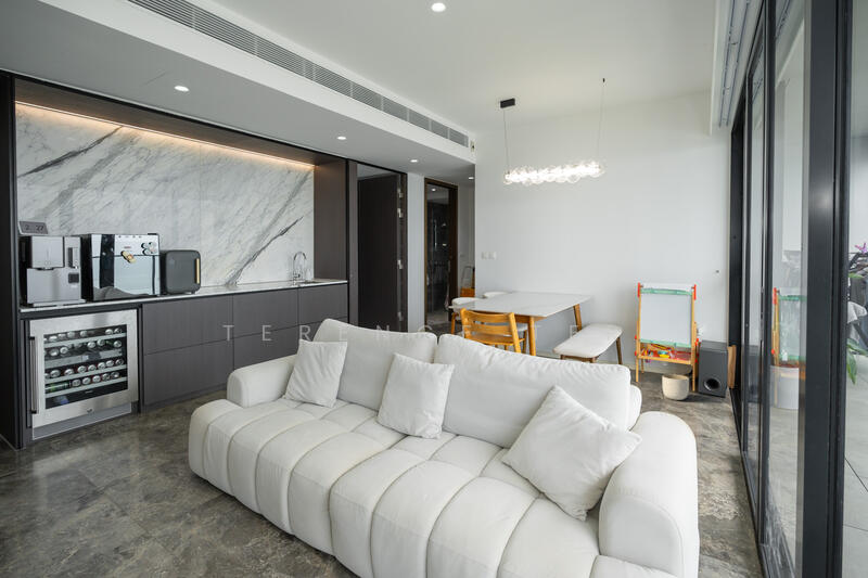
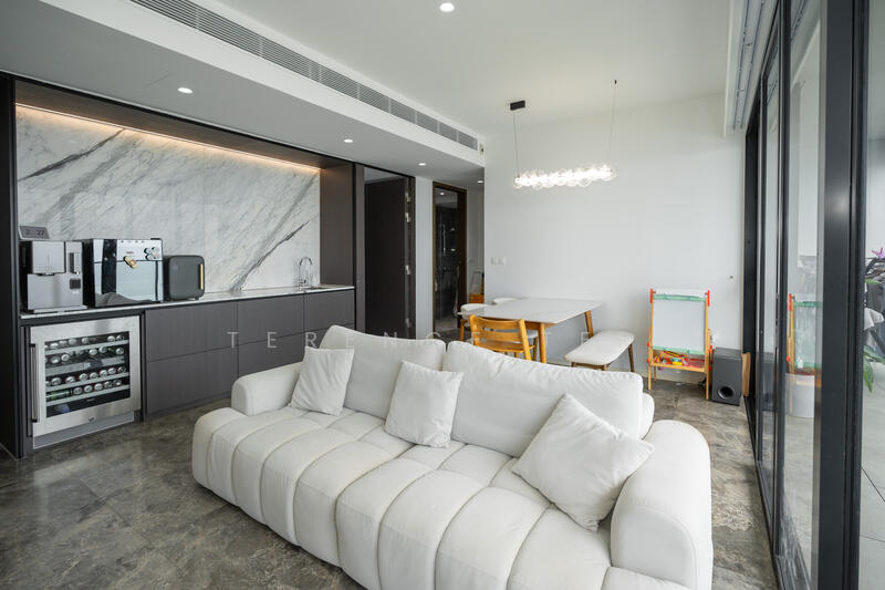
- planter (675, 387)
